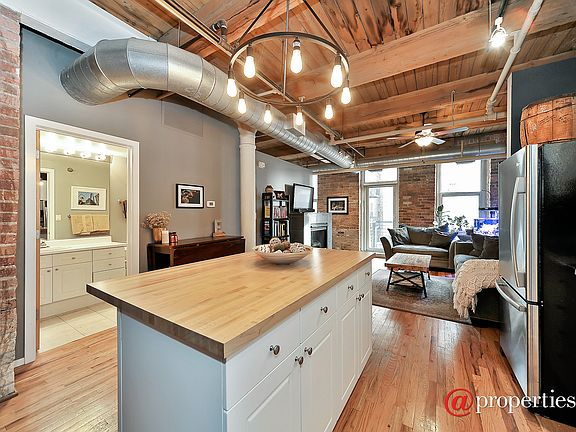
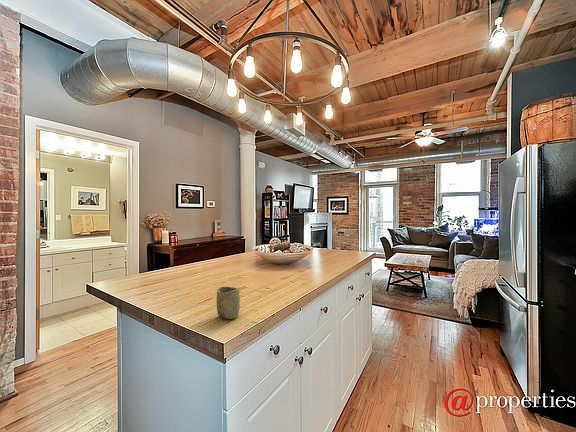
+ cup (228, 302)
